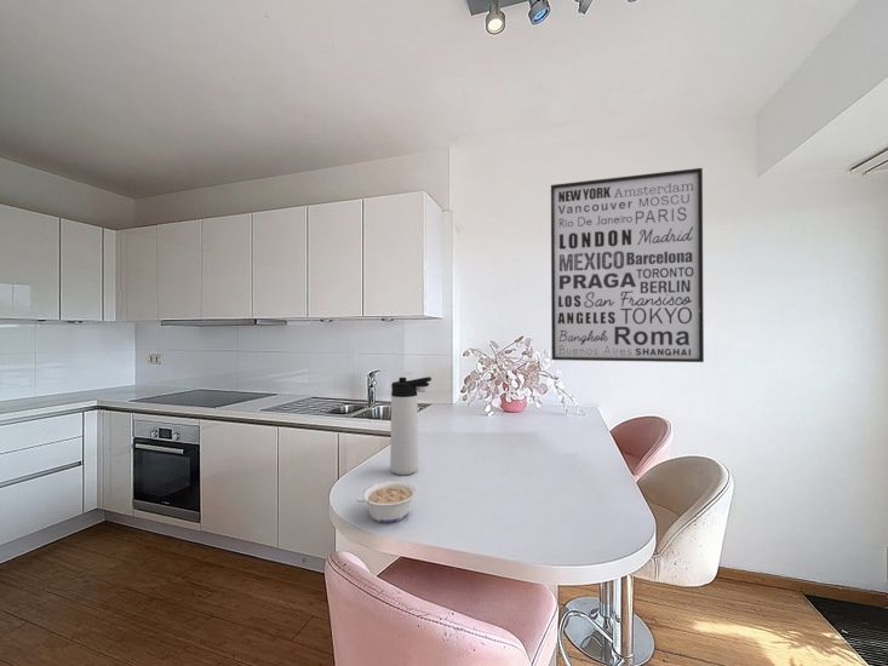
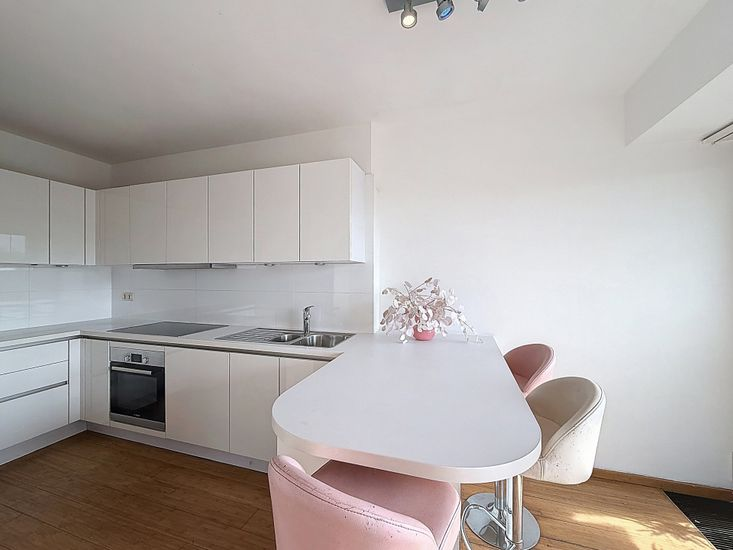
- thermos bottle (411, 424)
- wall art (623, 269)
- legume (389, 501)
